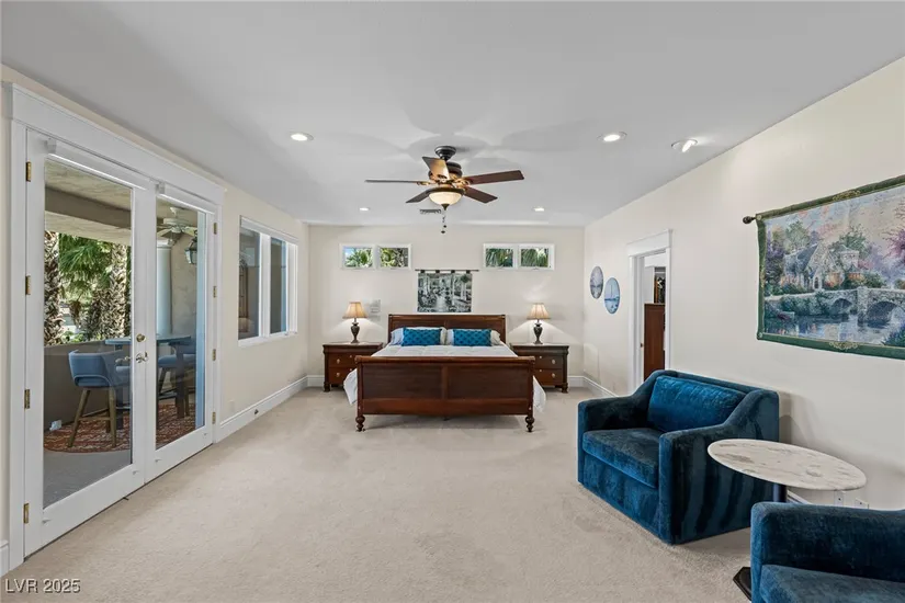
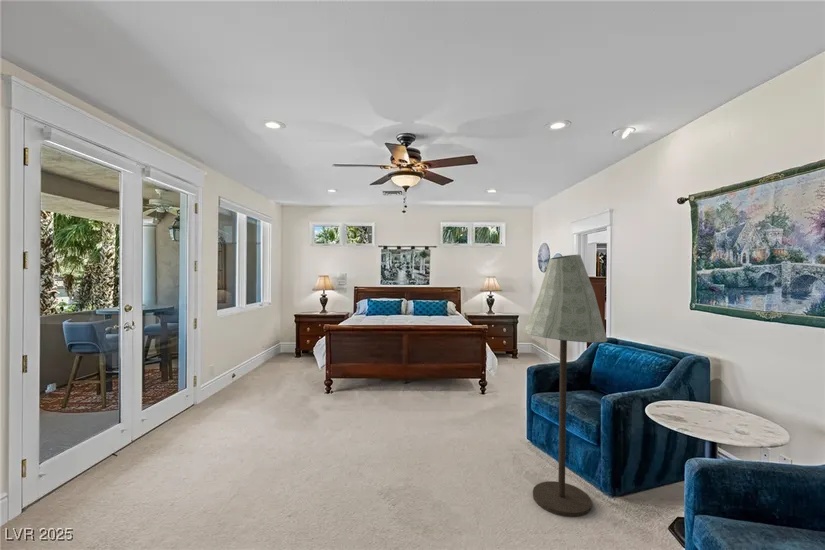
+ floor lamp (563, 377)
